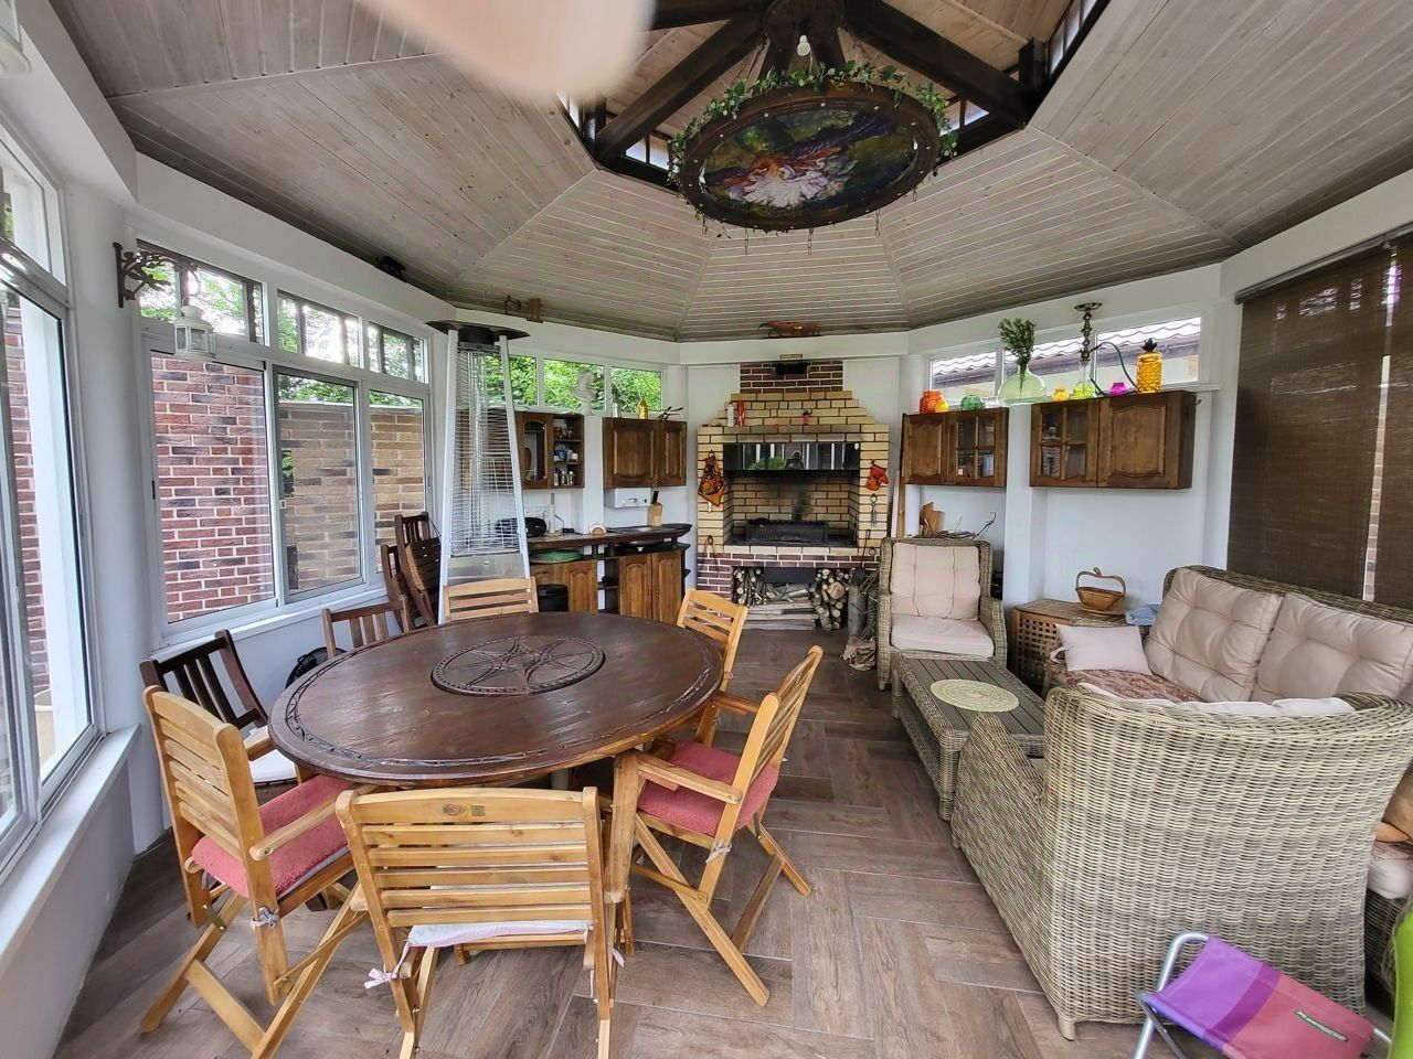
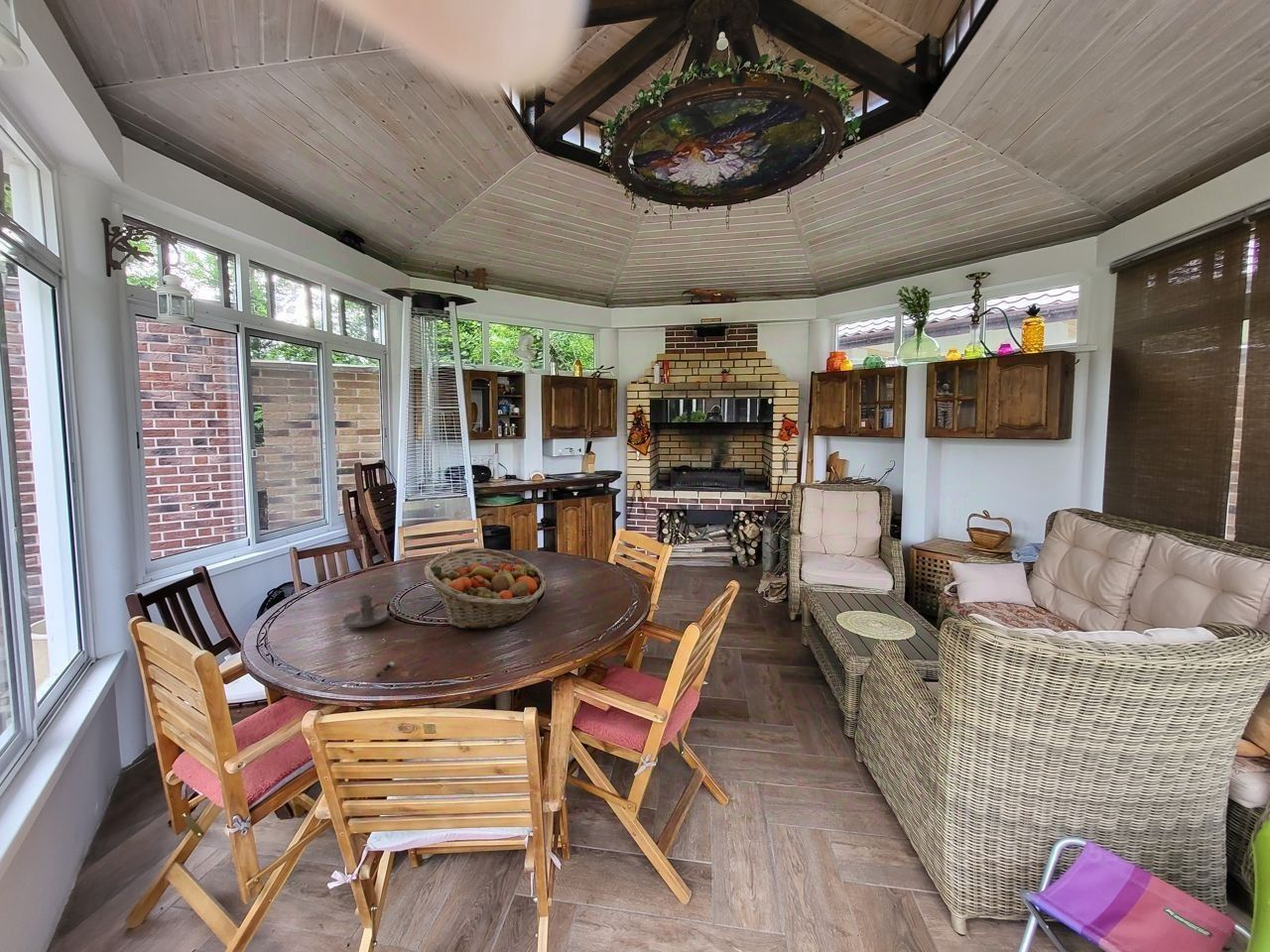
+ candle holder (370, 610)
+ fruit basket (488, 583)
+ pepper shaker (385, 669)
